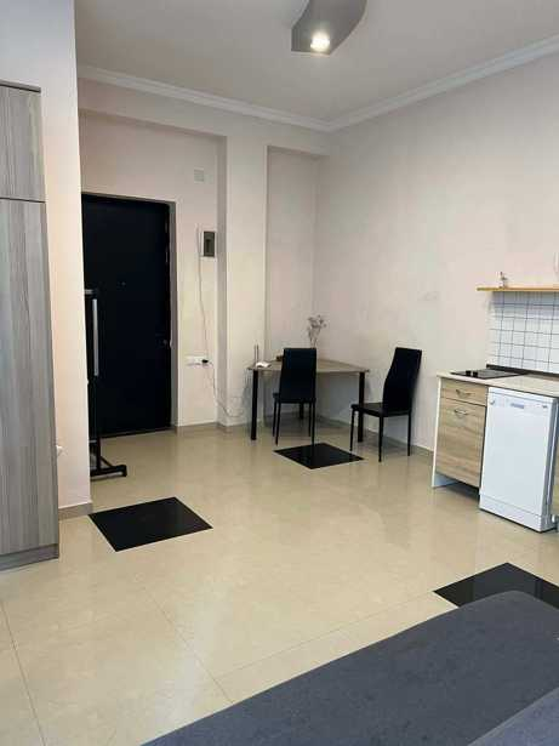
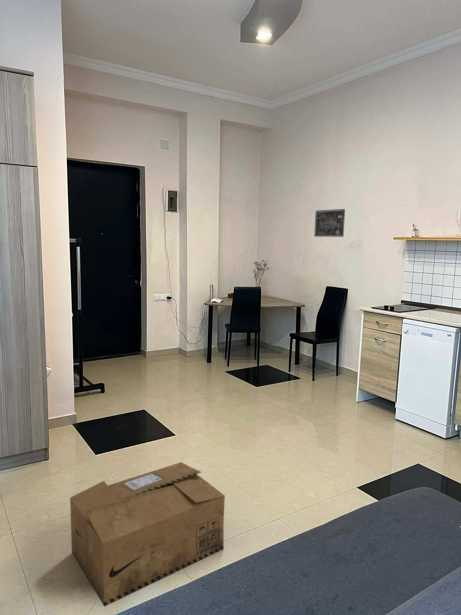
+ cardboard box (148, 520)
+ wall art (329, 223)
